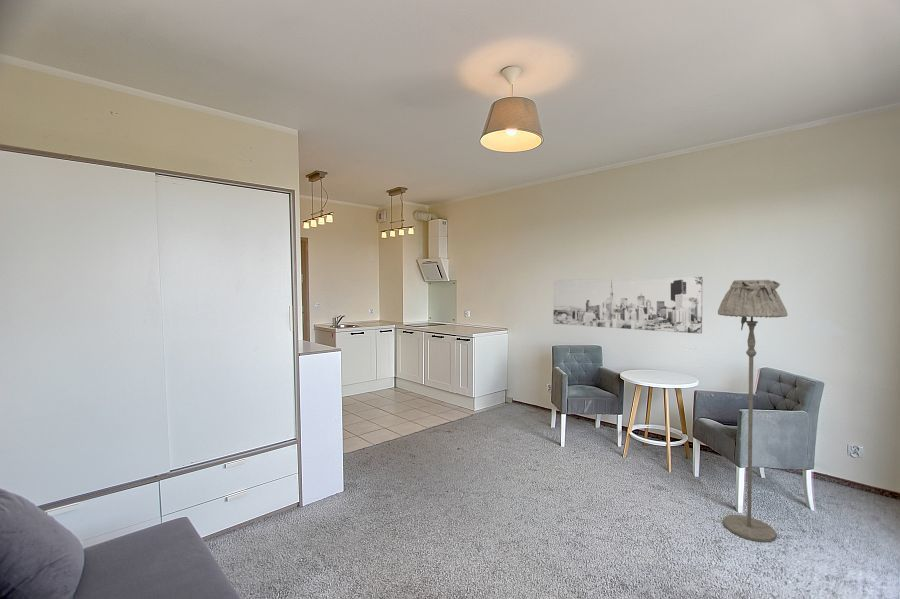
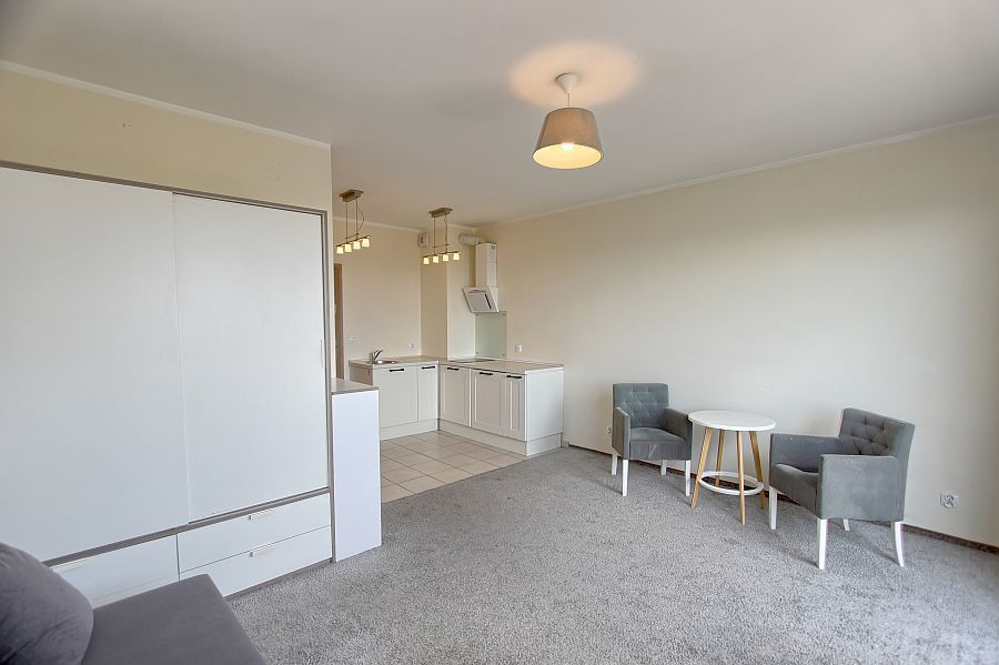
- floor lamp (750, 405)
- wall art (618, 303)
